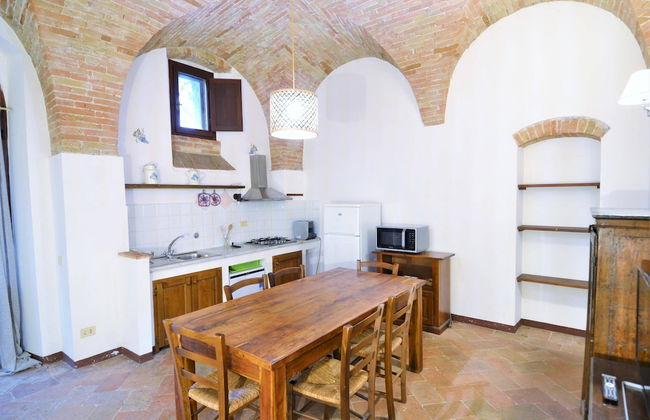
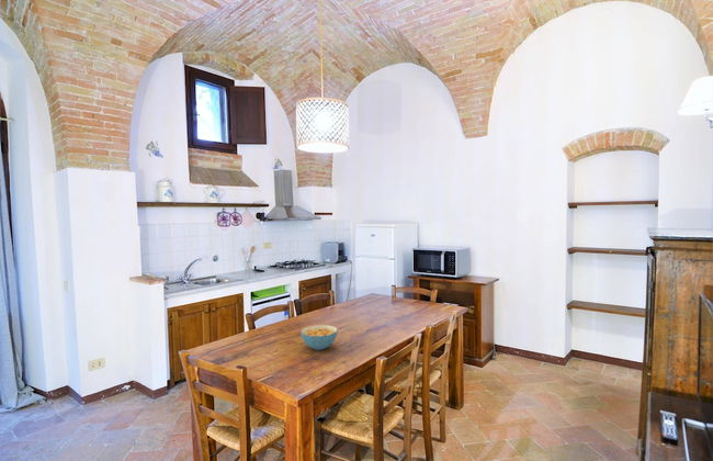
+ cereal bowl (319, 339)
